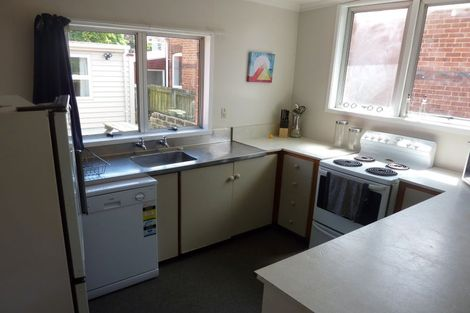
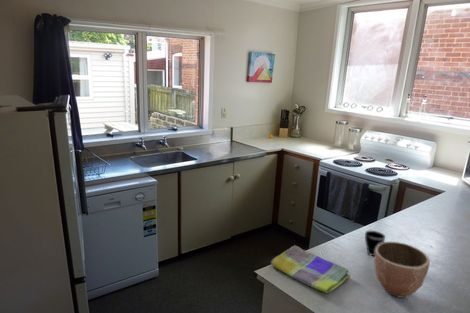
+ cup (375, 243)
+ dish towel (308, 267)
+ decorative bowl (398, 272)
